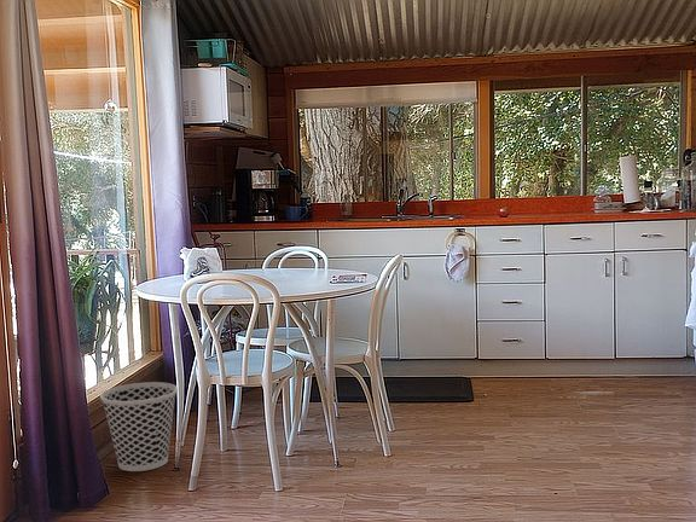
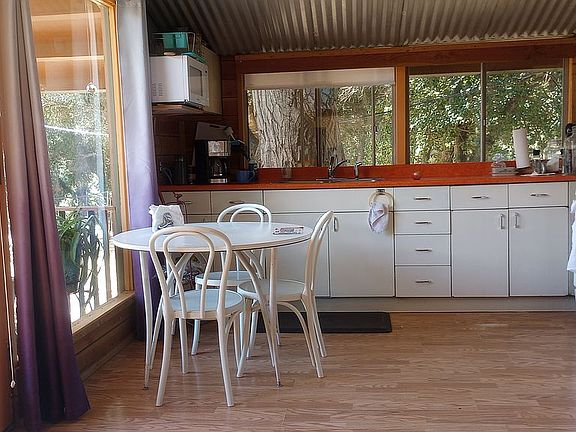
- wastebasket (140, 427)
